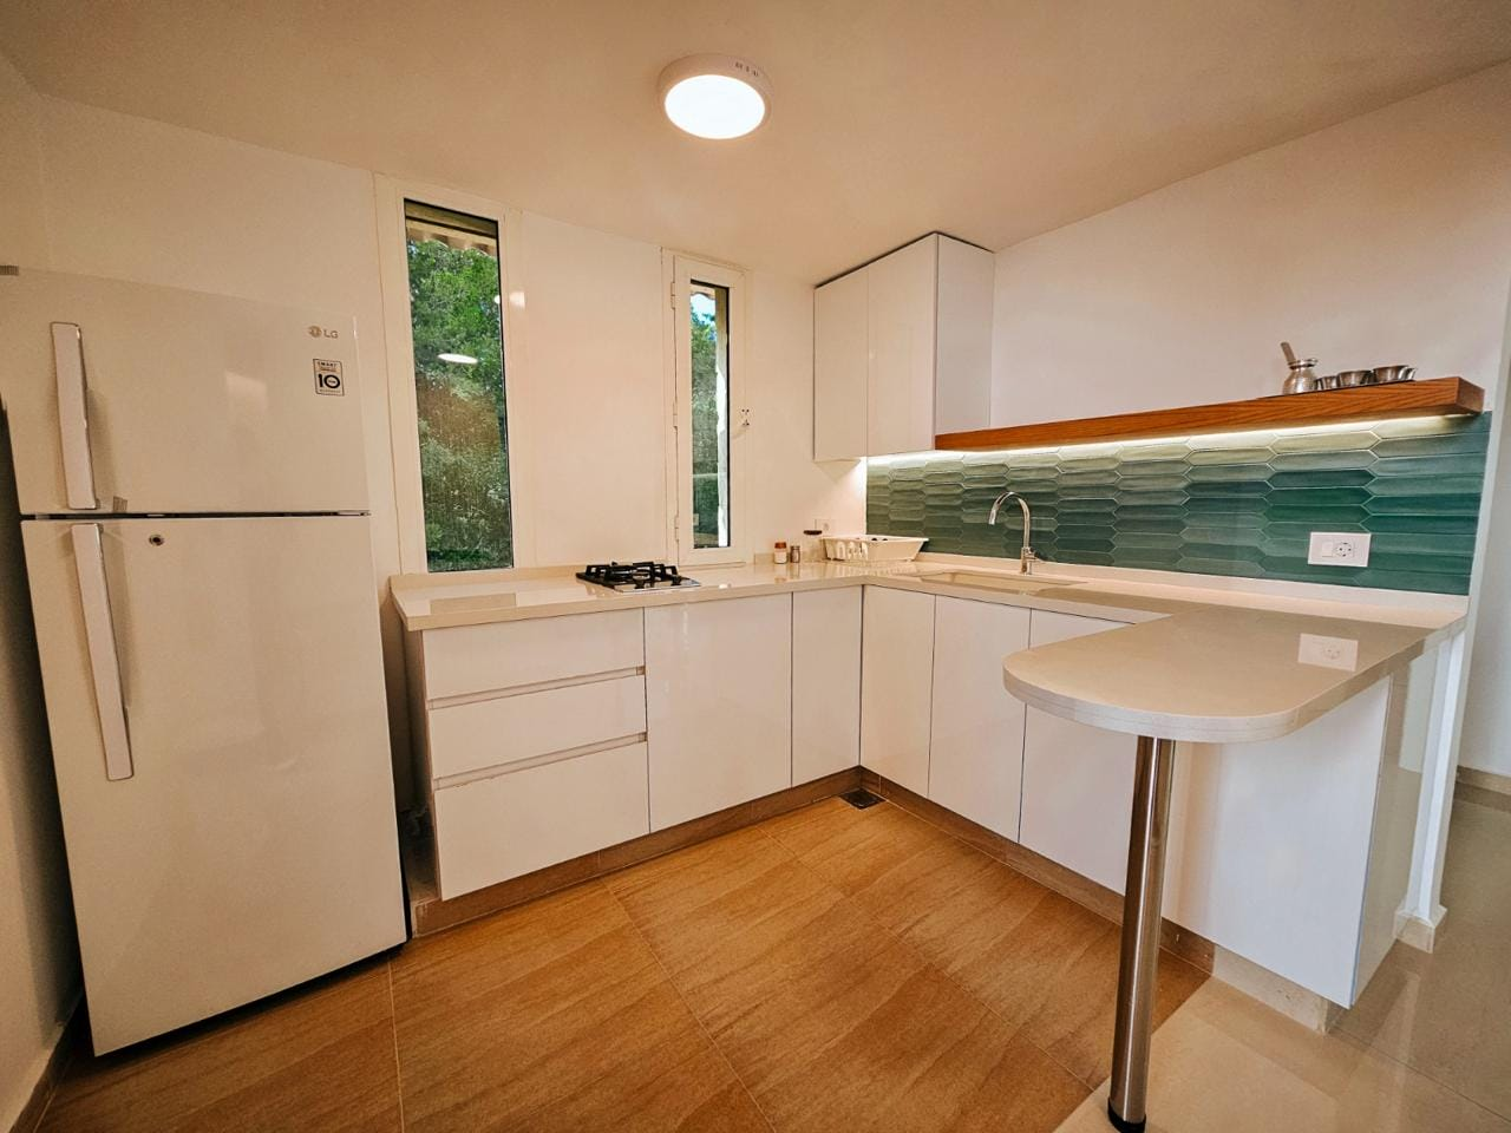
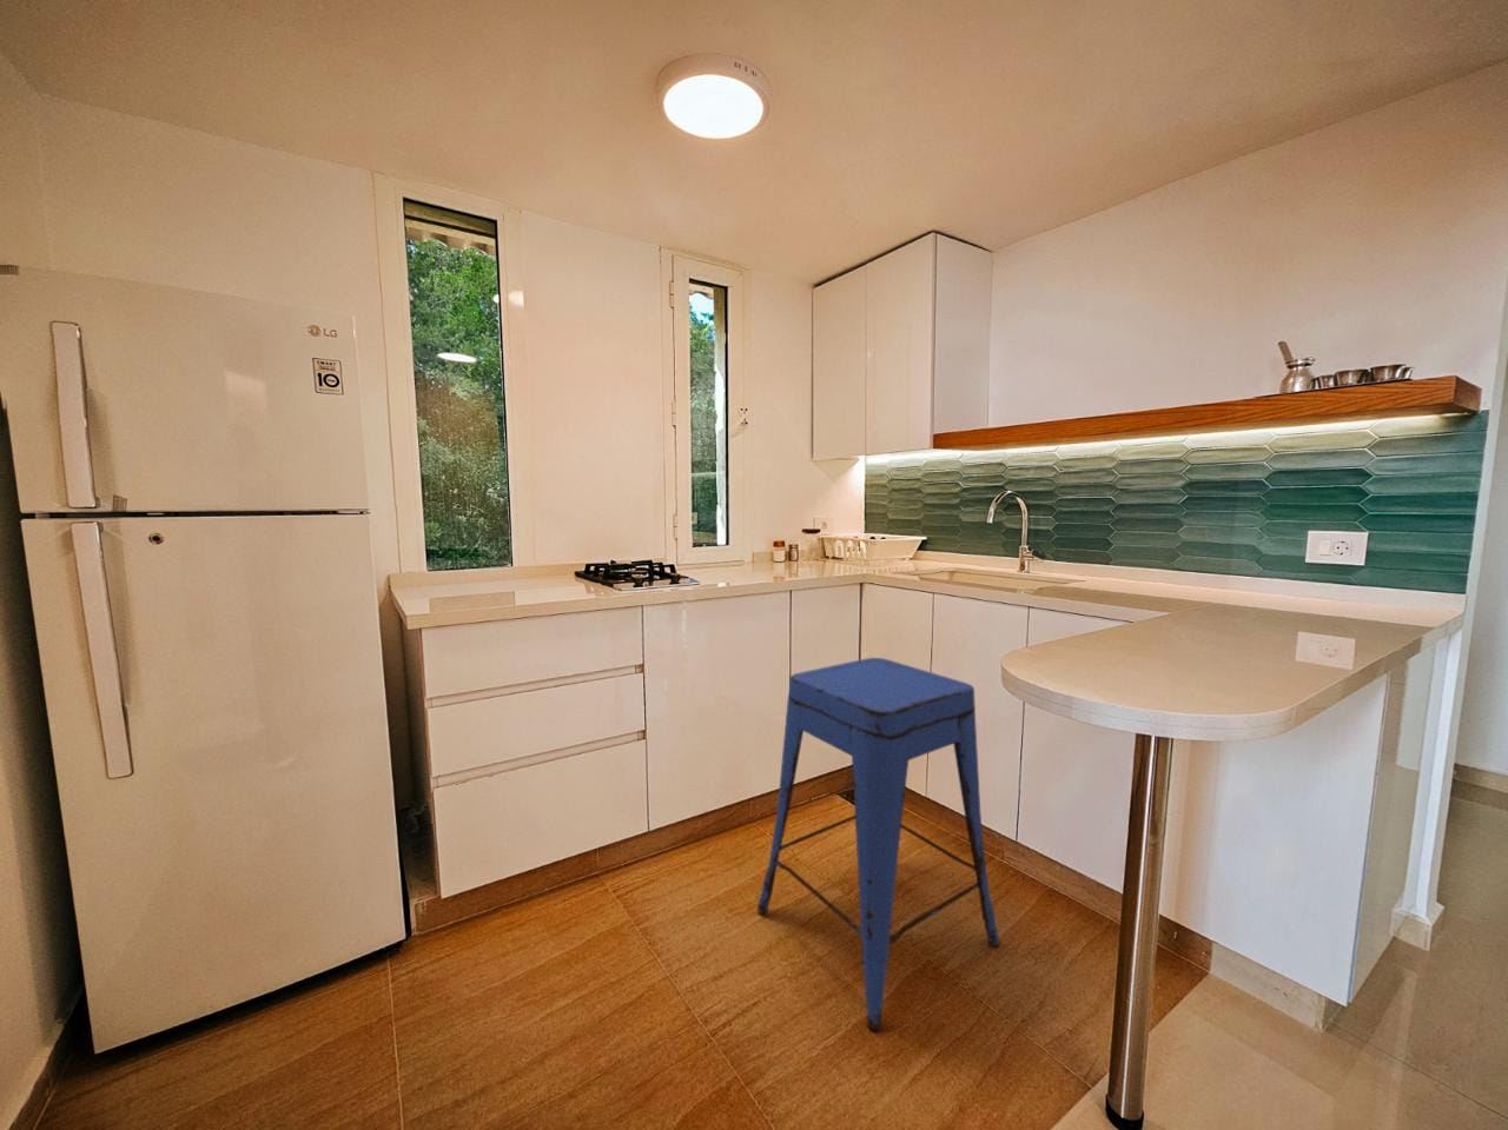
+ bar stool (875, 806)
